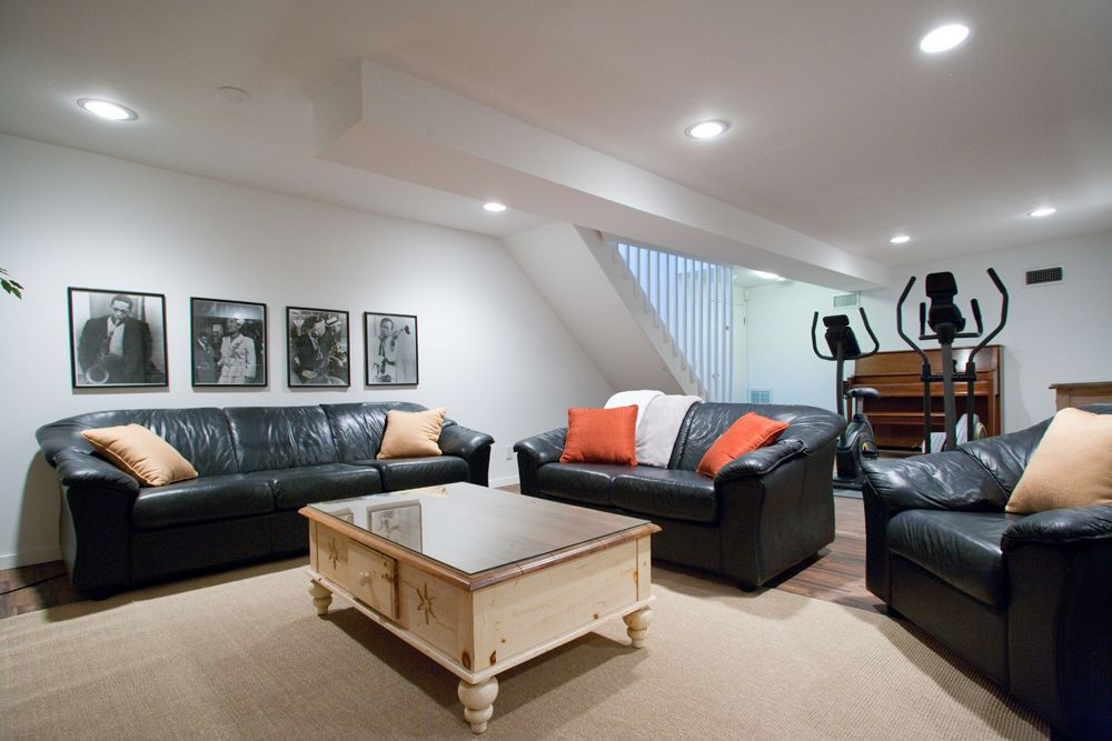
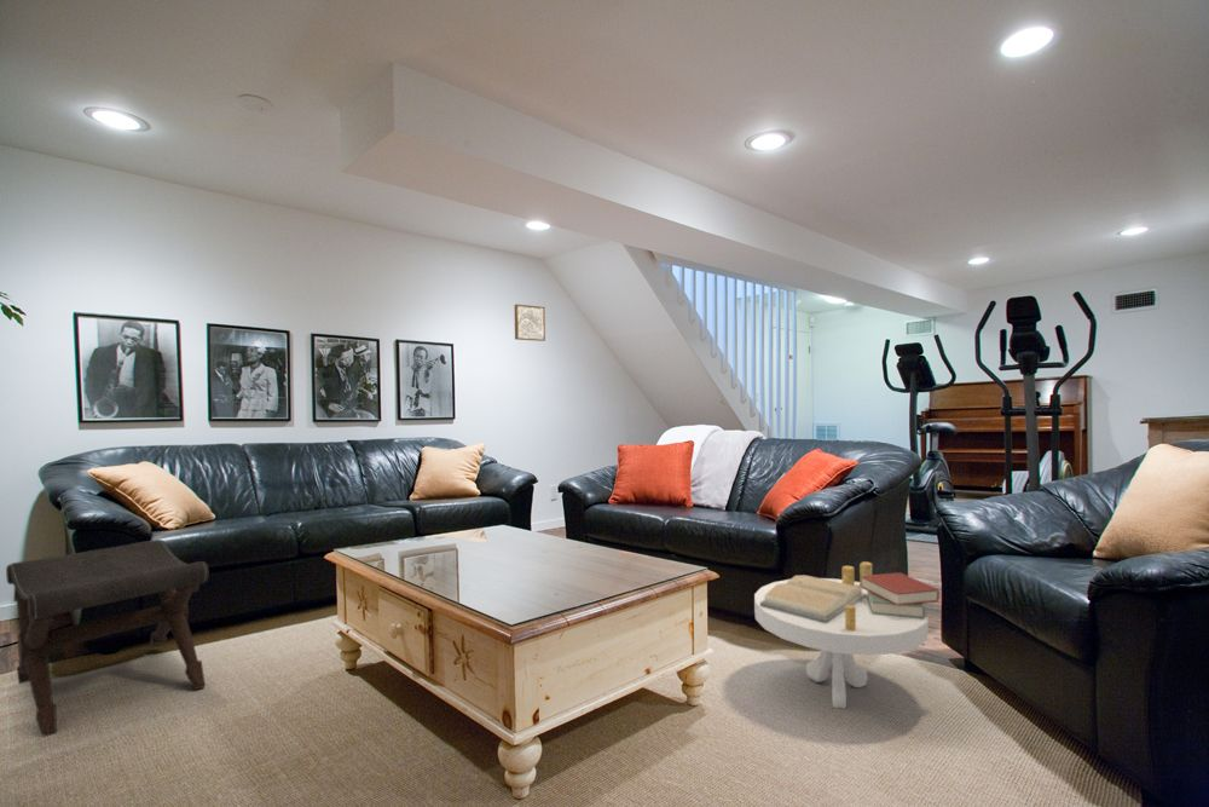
+ side table (839, 634)
+ wall art (530, 323)
+ footstool (108, 623)
